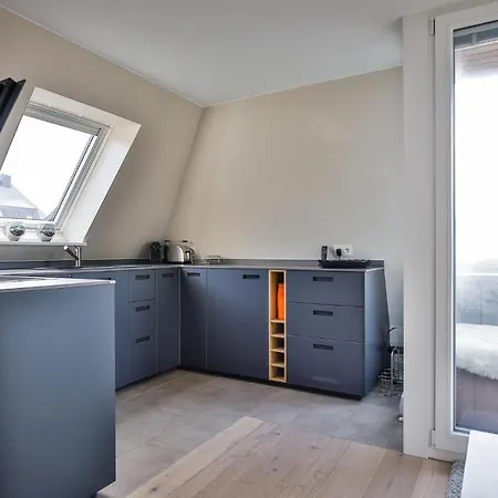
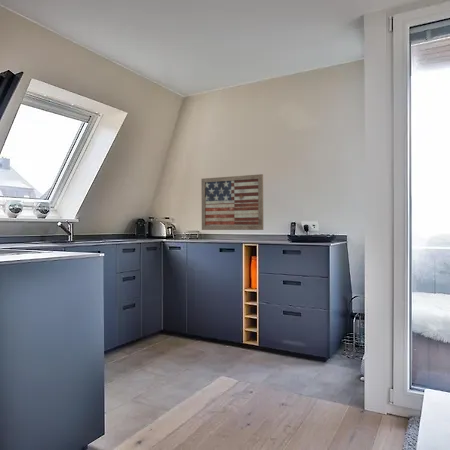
+ wall art (231, 203)
